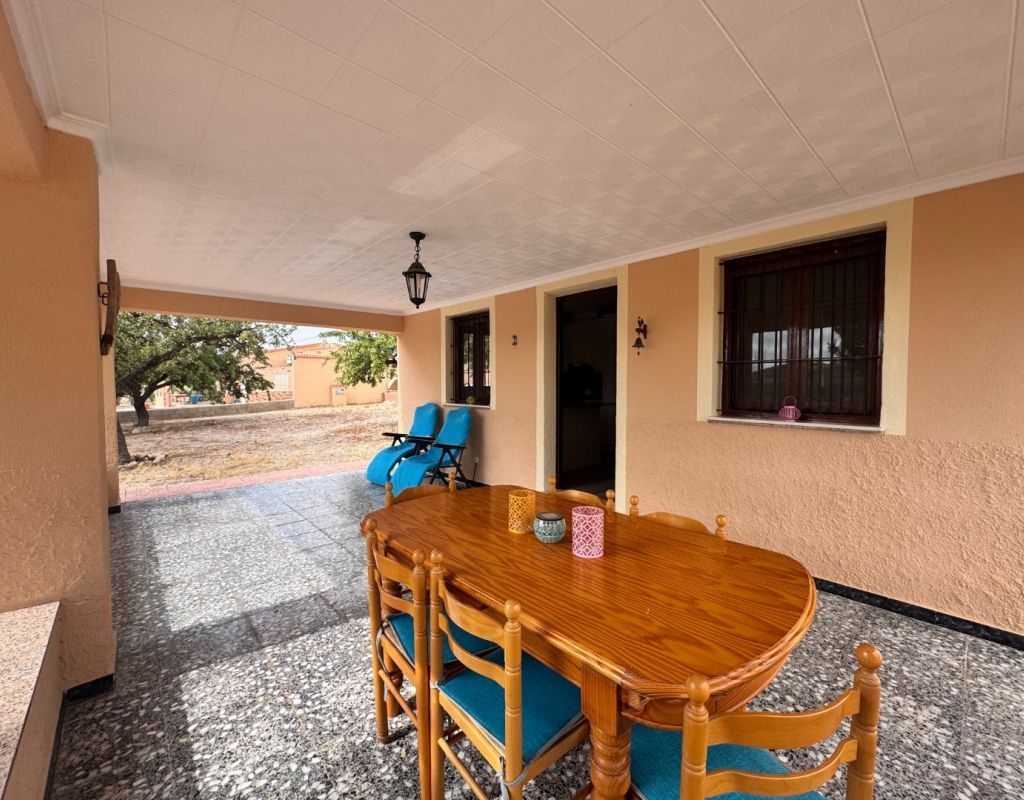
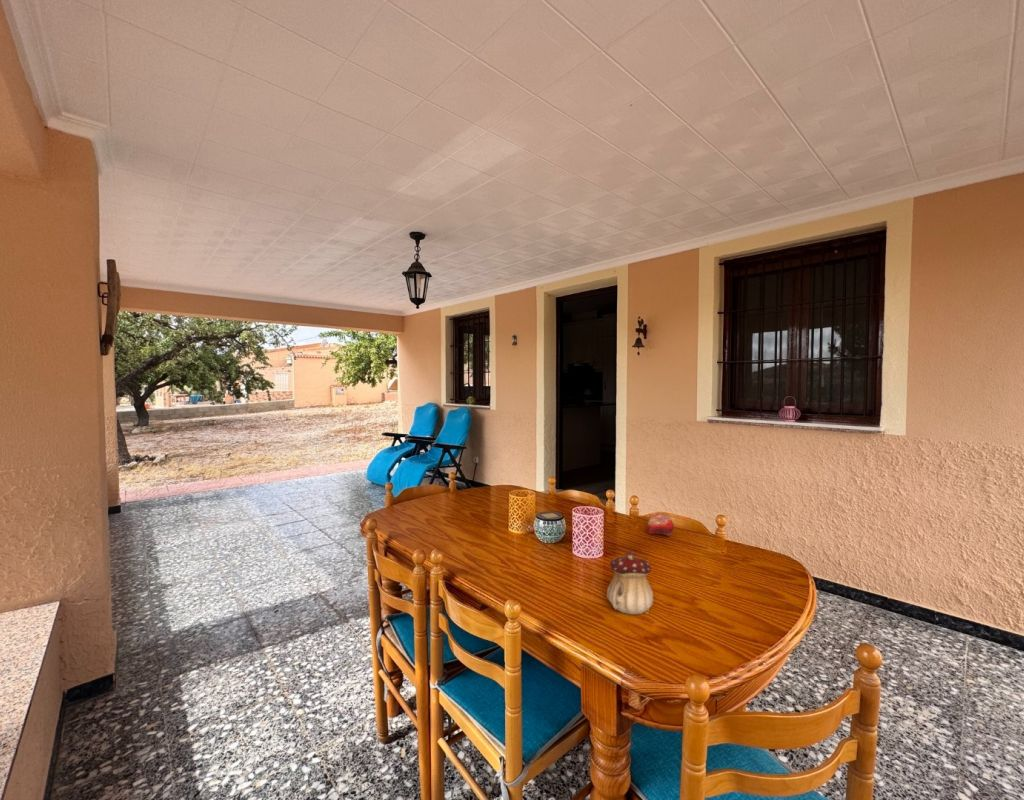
+ fruit (660, 524)
+ teapot (628, 579)
